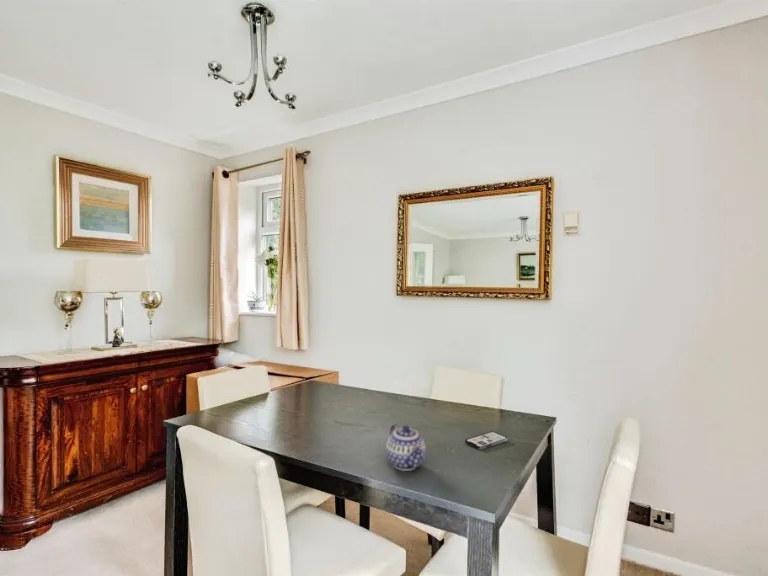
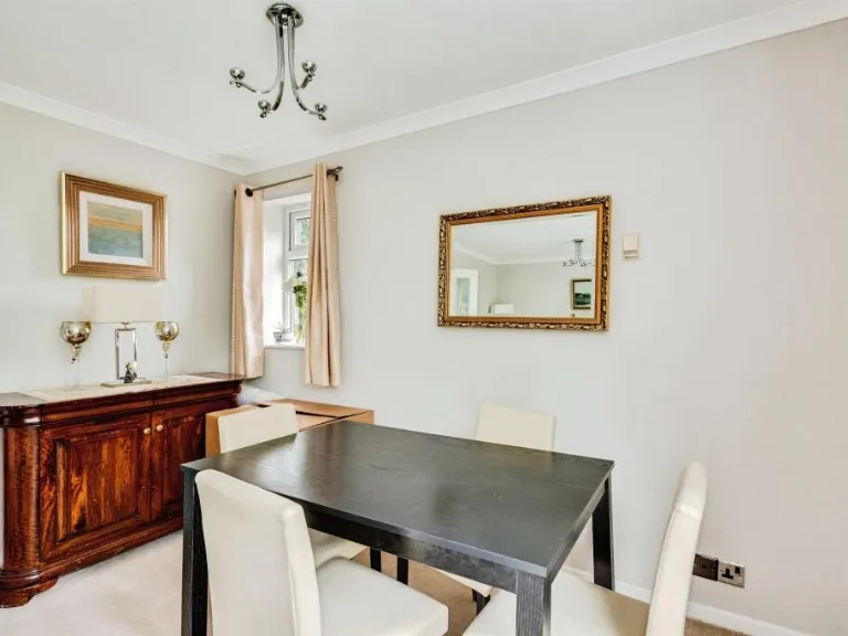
- teapot (405, 445)
- phone case (486, 440)
